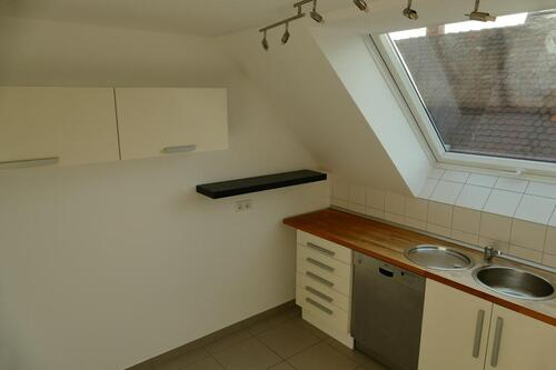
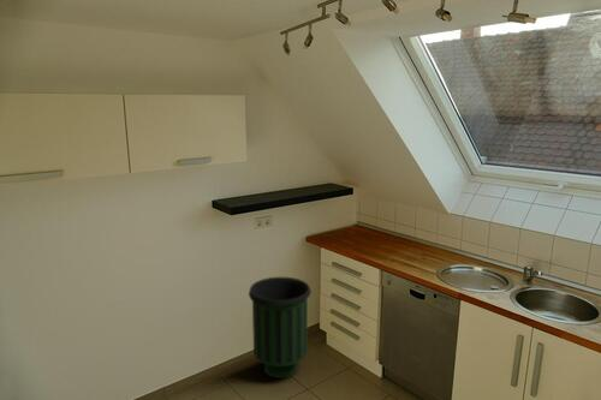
+ trash can (280, 328)
